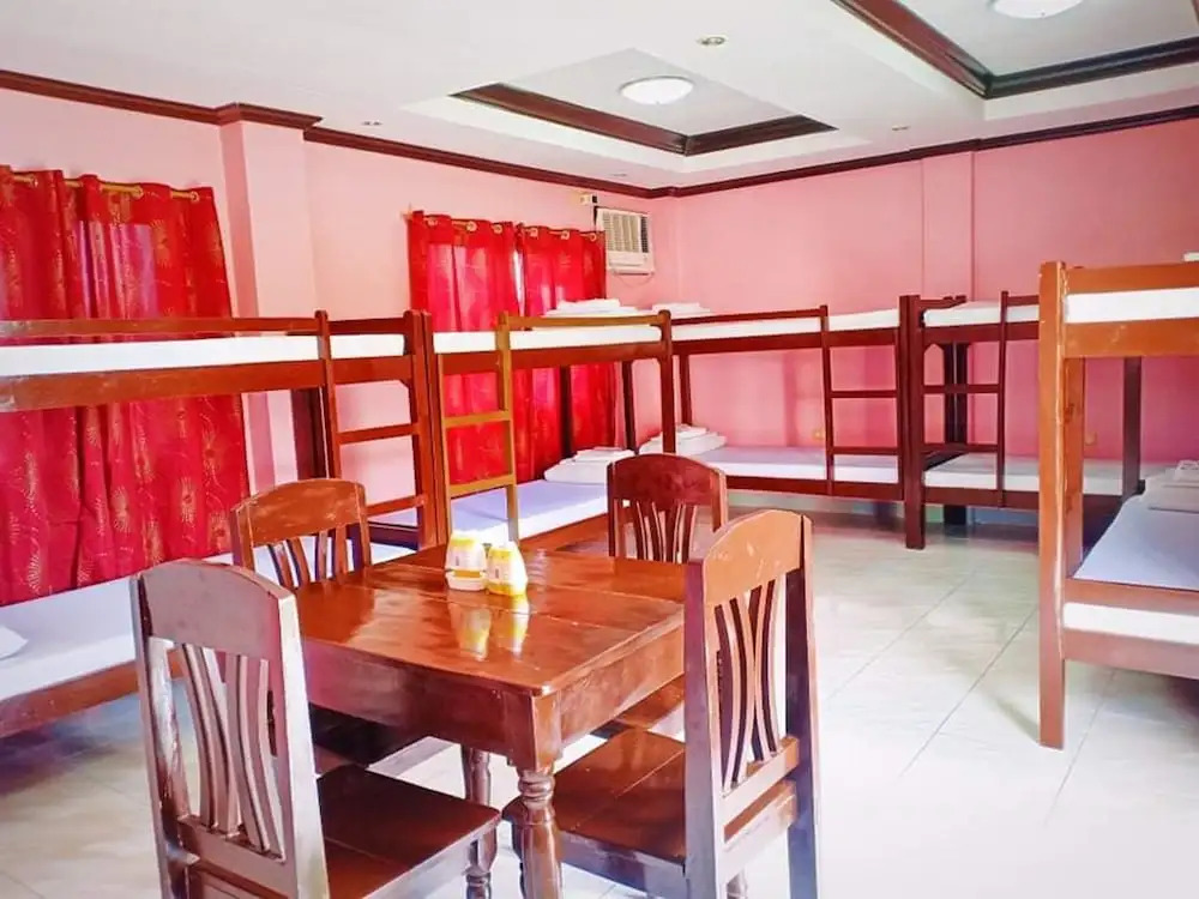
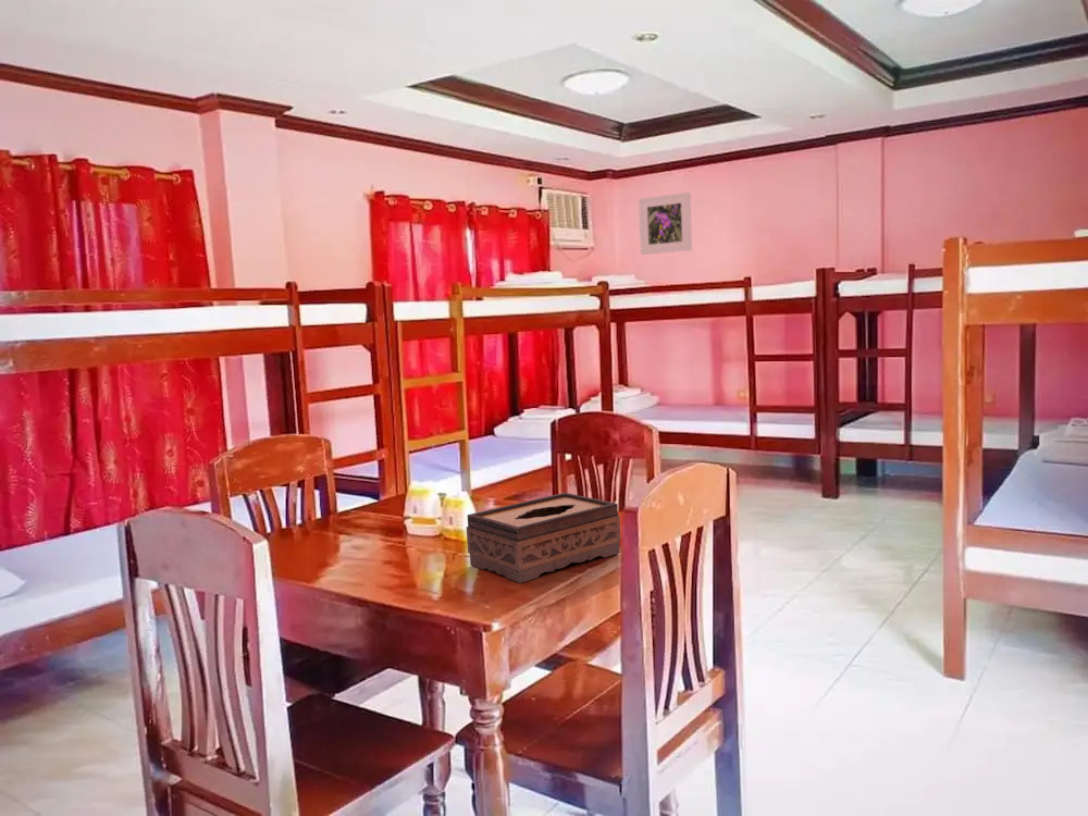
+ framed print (665, 224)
+ tissue box (544, 533)
